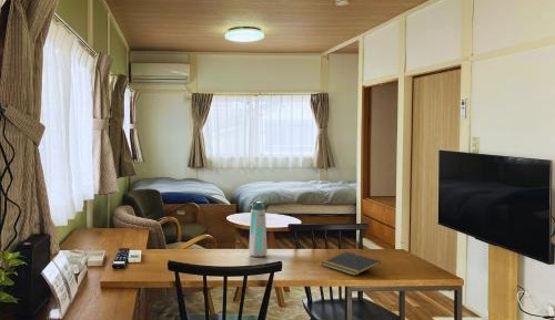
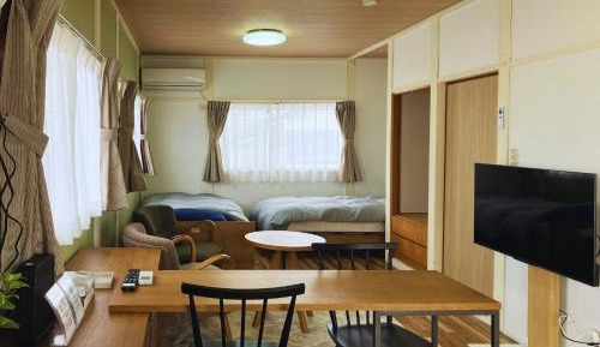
- notepad (350, 262)
- water bottle (258, 228)
